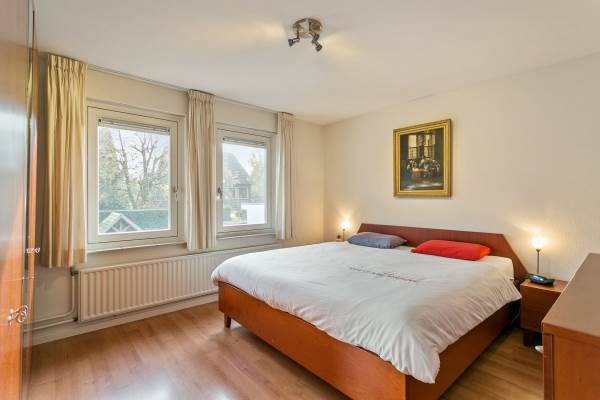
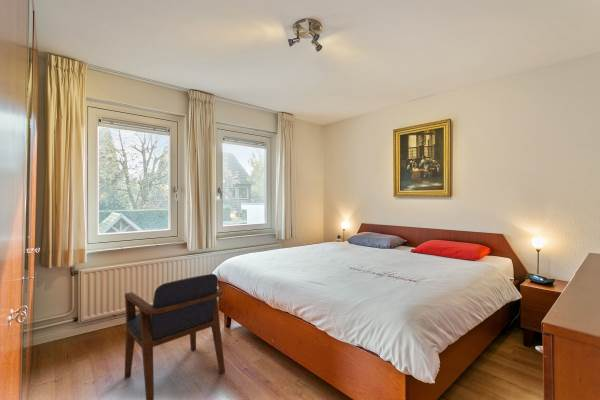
+ armchair (175, 323)
